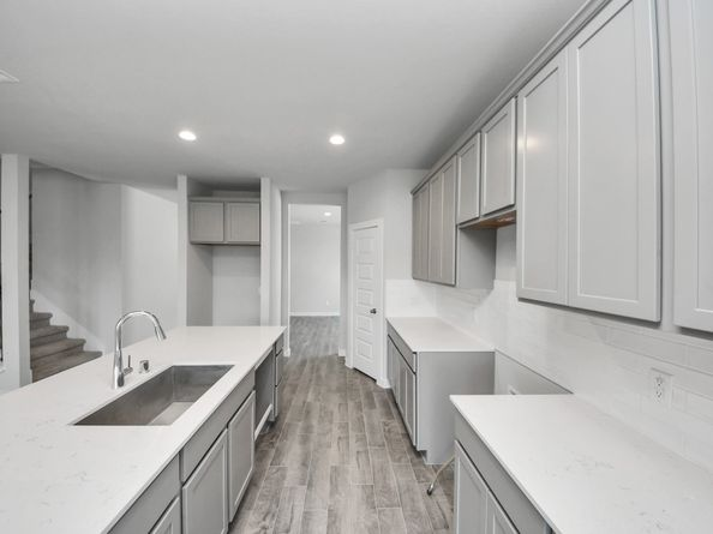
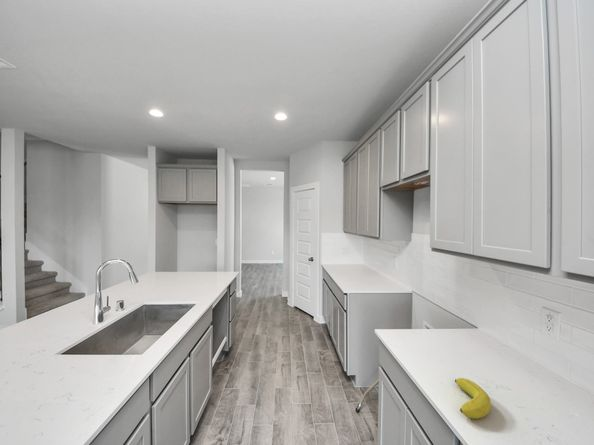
+ fruit (473, 397)
